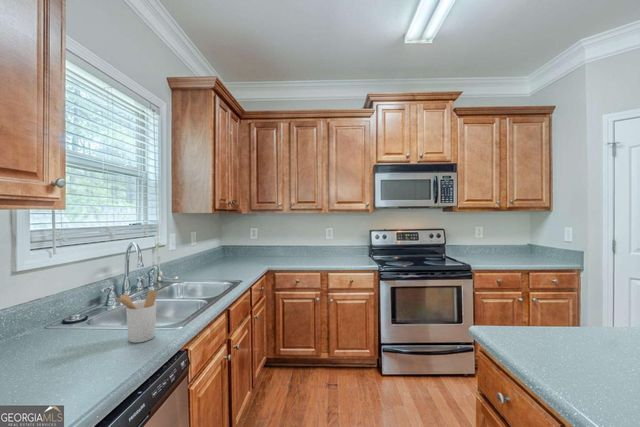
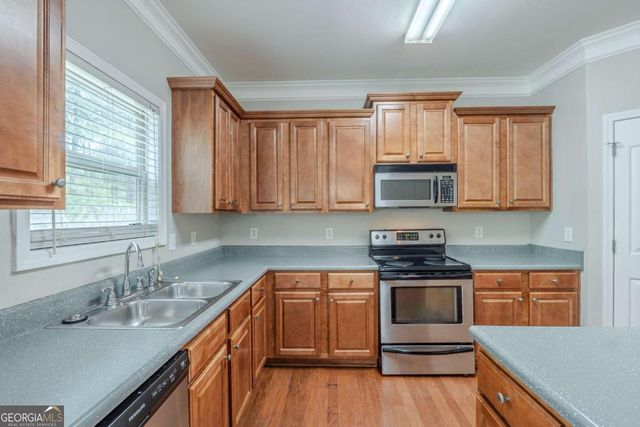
- utensil holder (135, 315)
